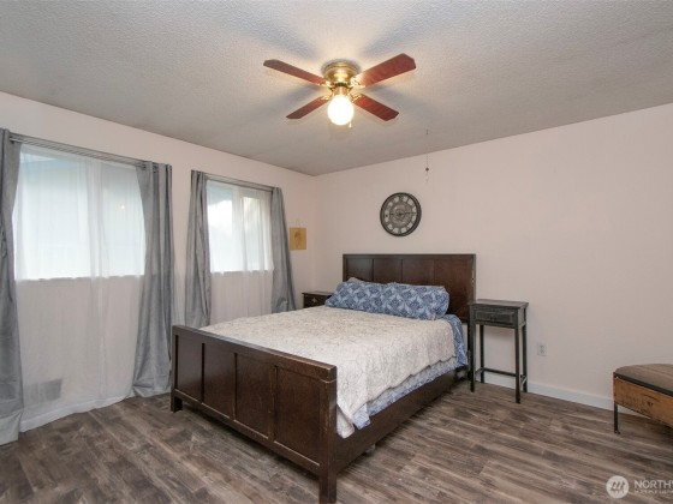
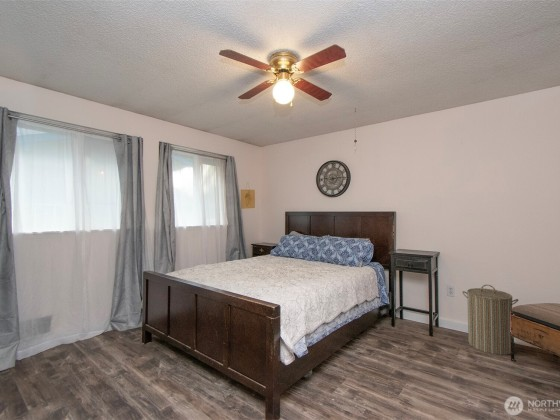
+ laundry hamper (489, 315)
